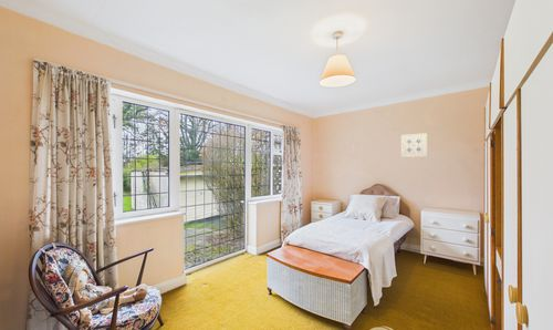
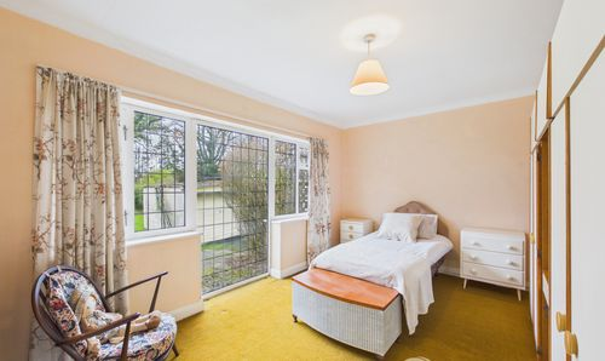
- wall art (414, 145)
